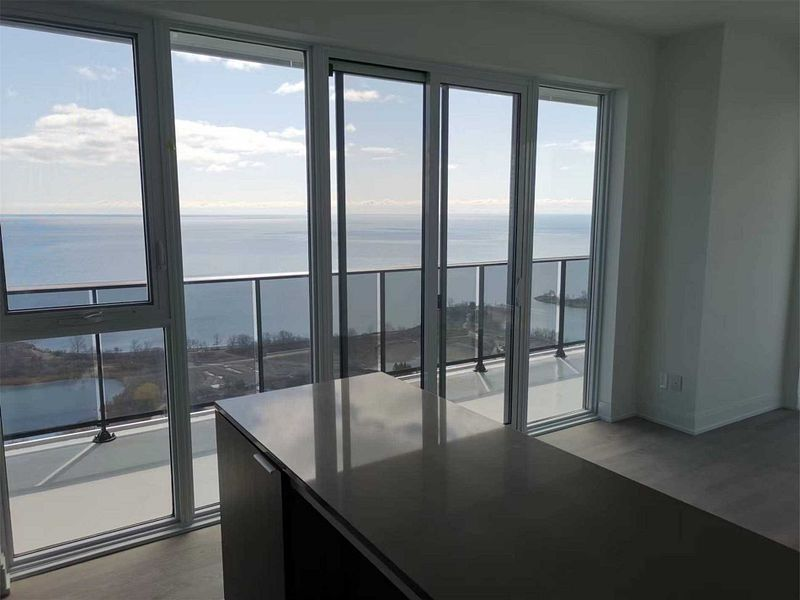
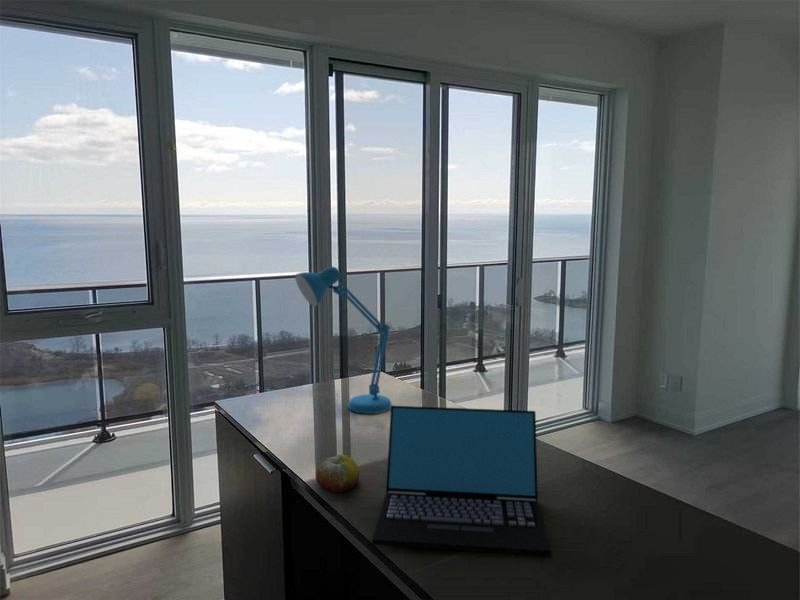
+ fruit (337, 471)
+ desk lamp (367, 319)
+ laptop (461, 471)
